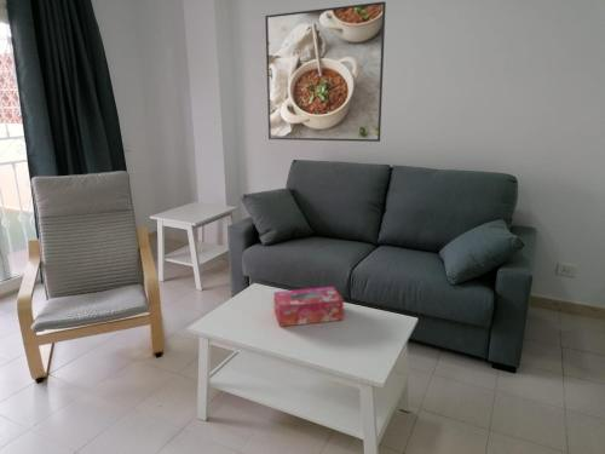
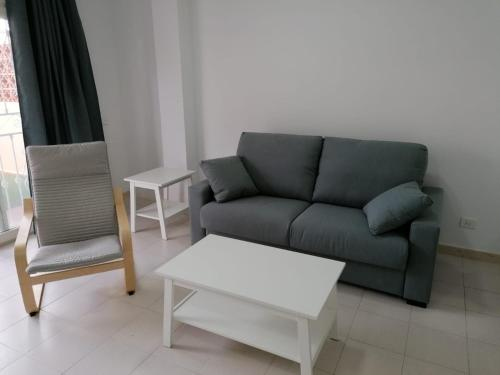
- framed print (321, 76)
- tissue box (307, 305)
